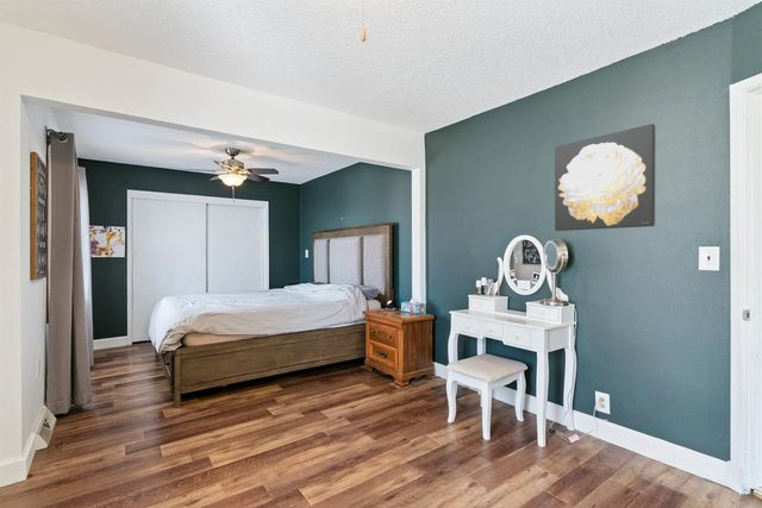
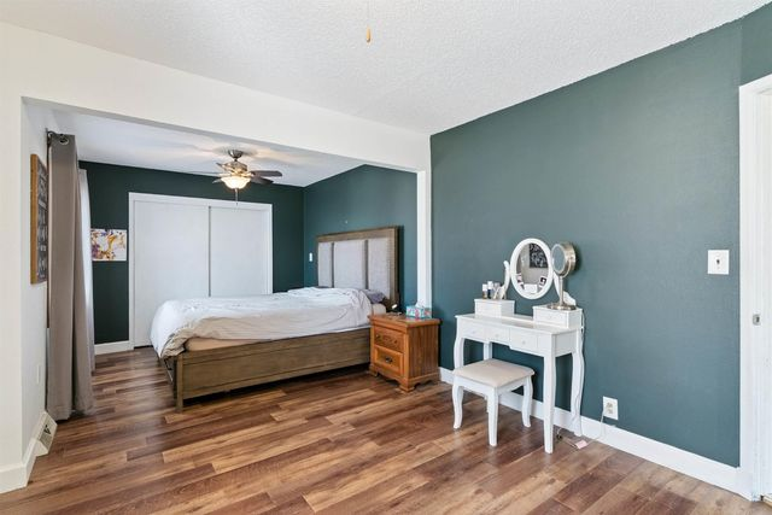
- wall art (600, 182)
